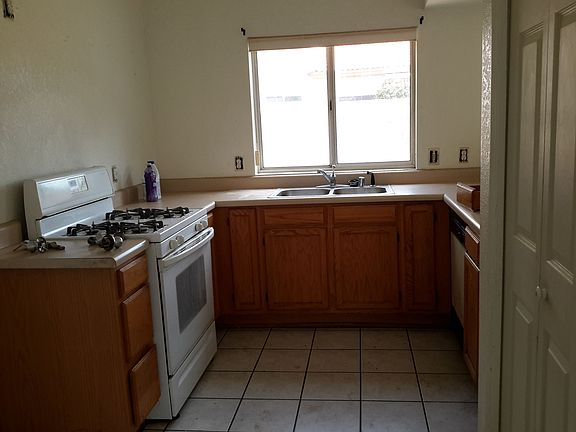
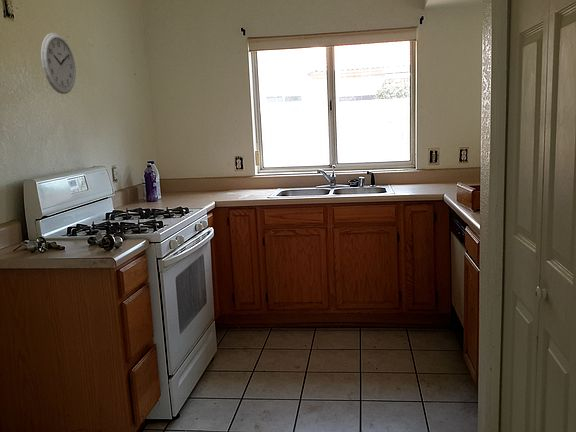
+ wall clock (60, 63)
